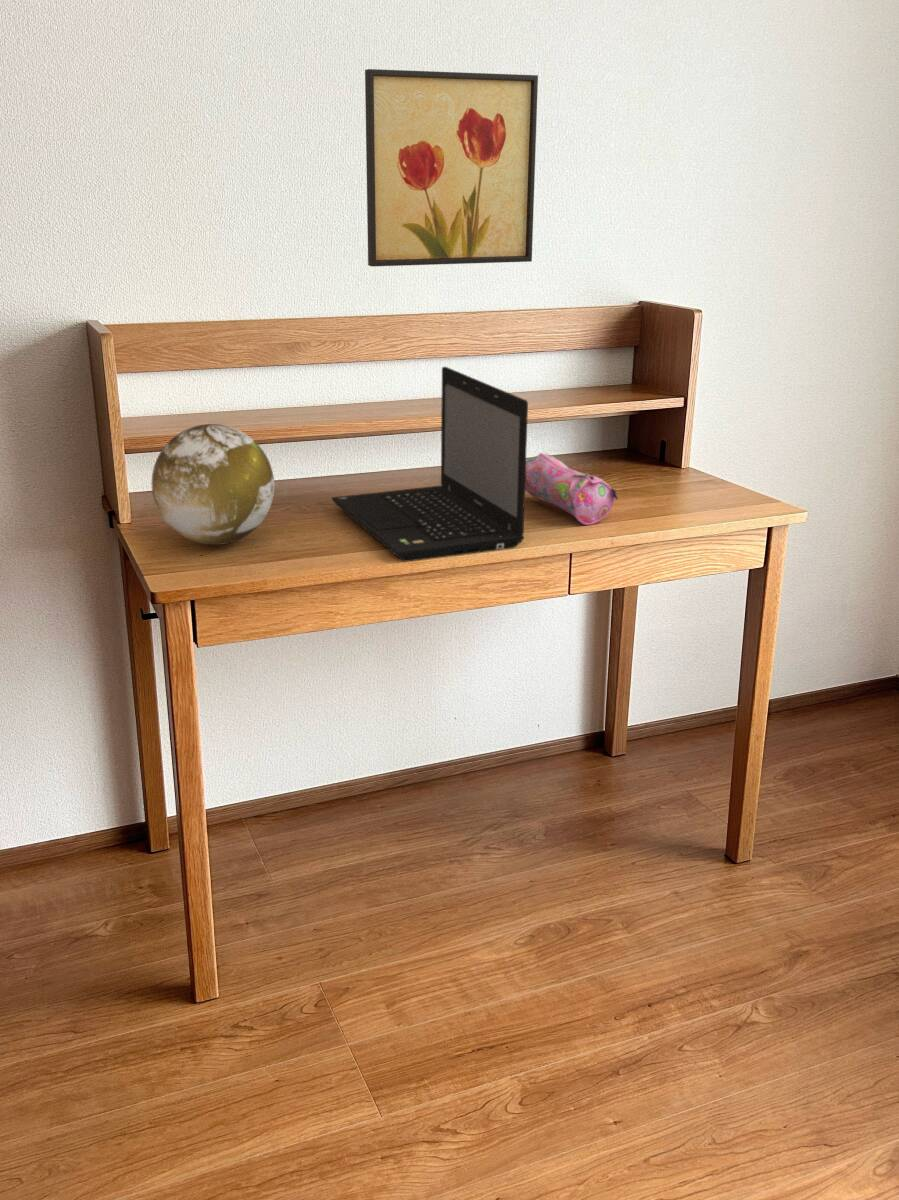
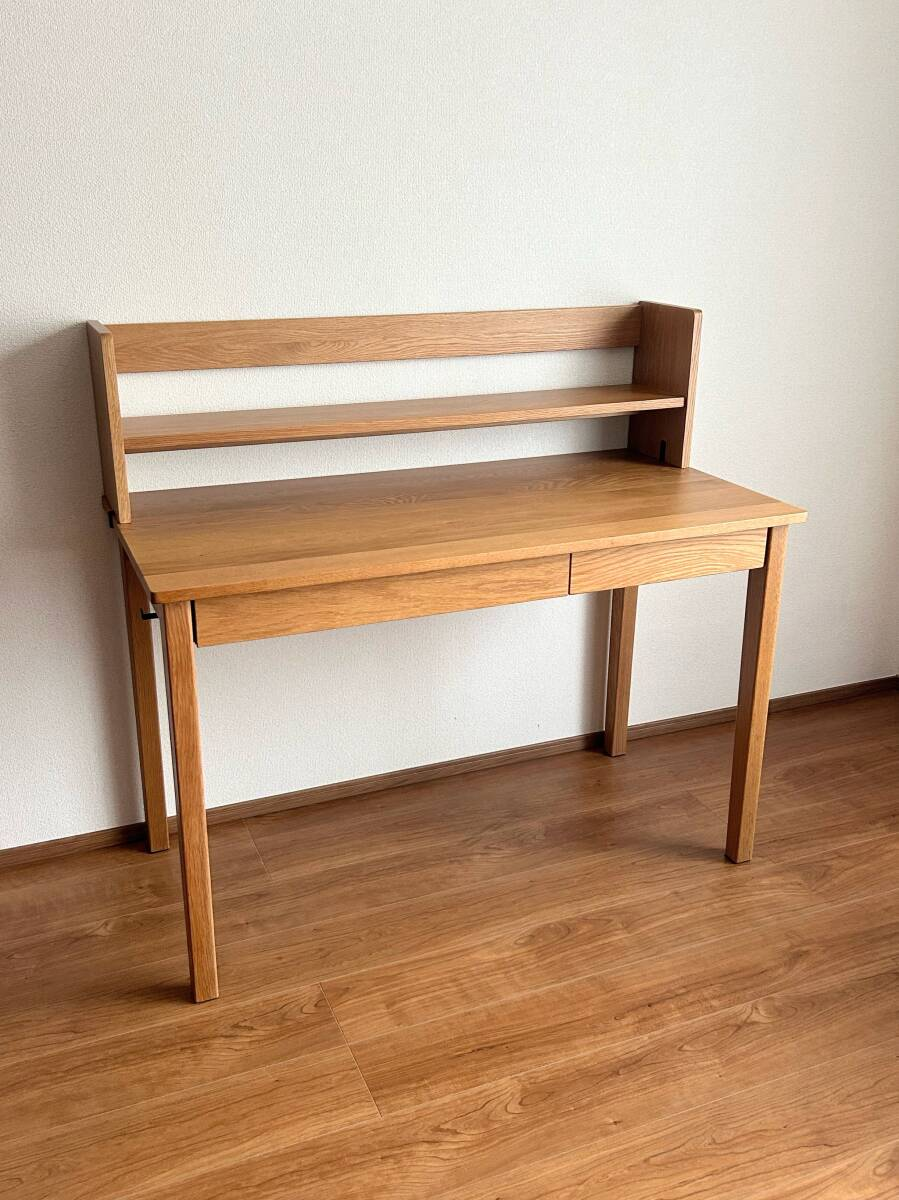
- laptop (441, 458)
- wall art (451, 170)
- decorative orb (213, 484)
- pencil case (566, 487)
